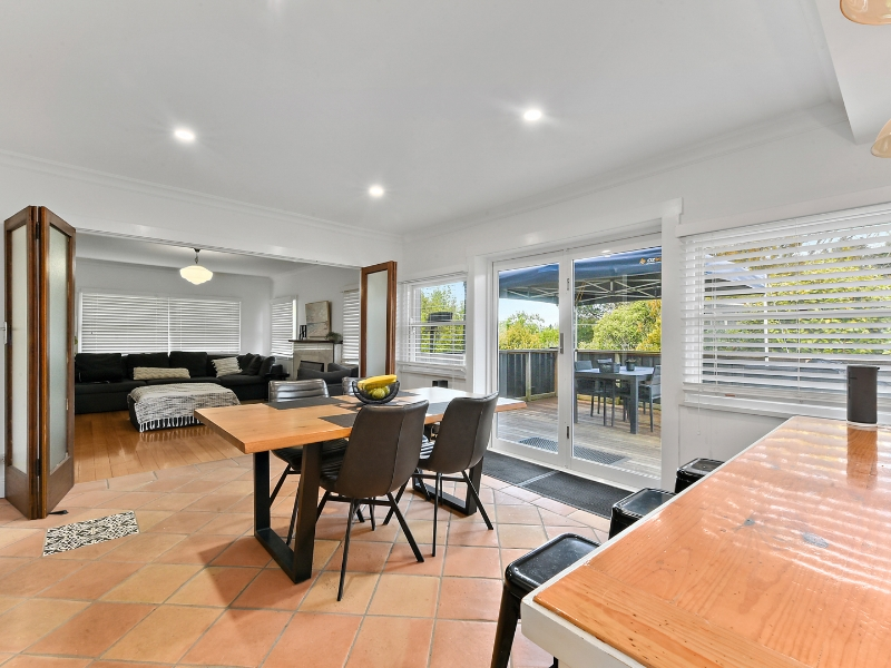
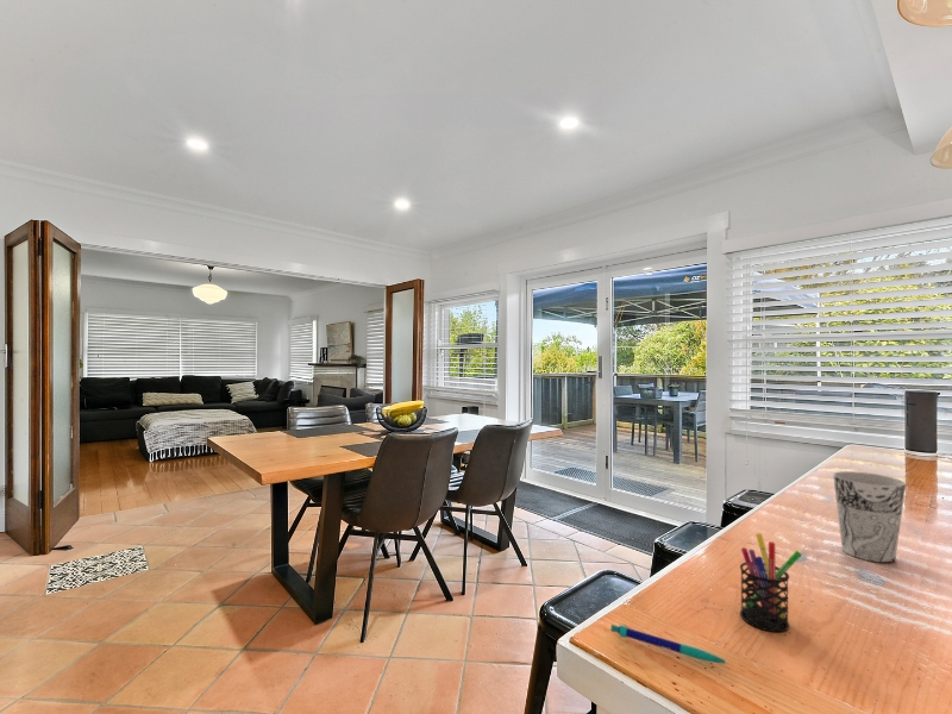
+ pen holder (770, 578)
+ cup (868, 515)
+ pen (666, 644)
